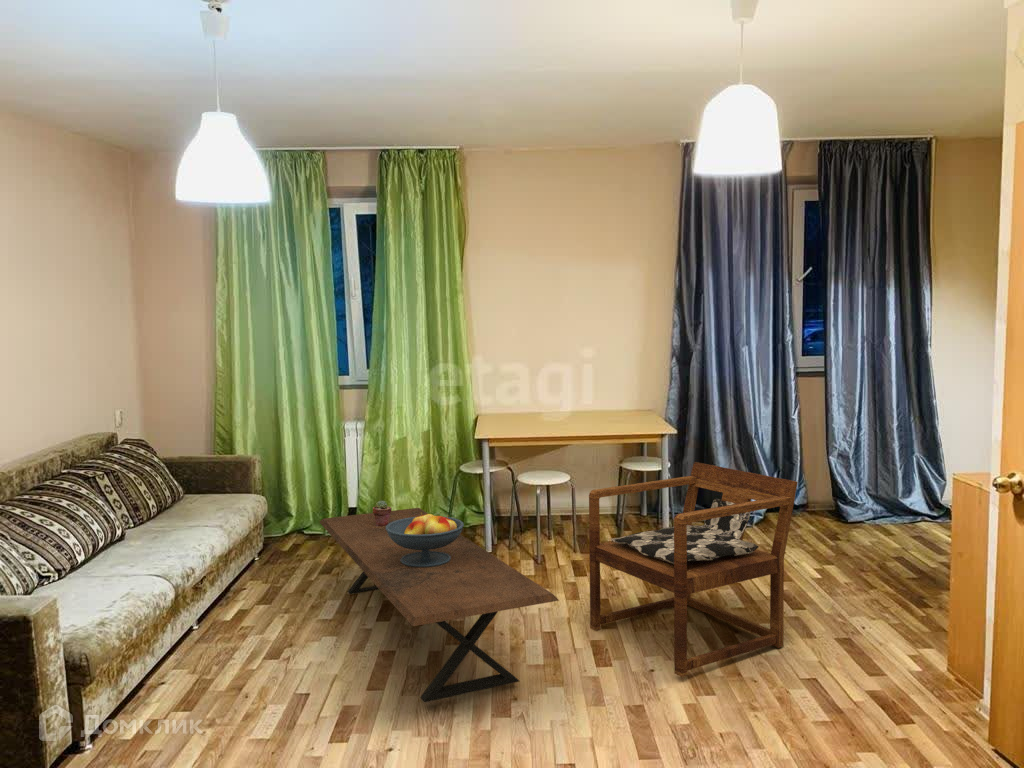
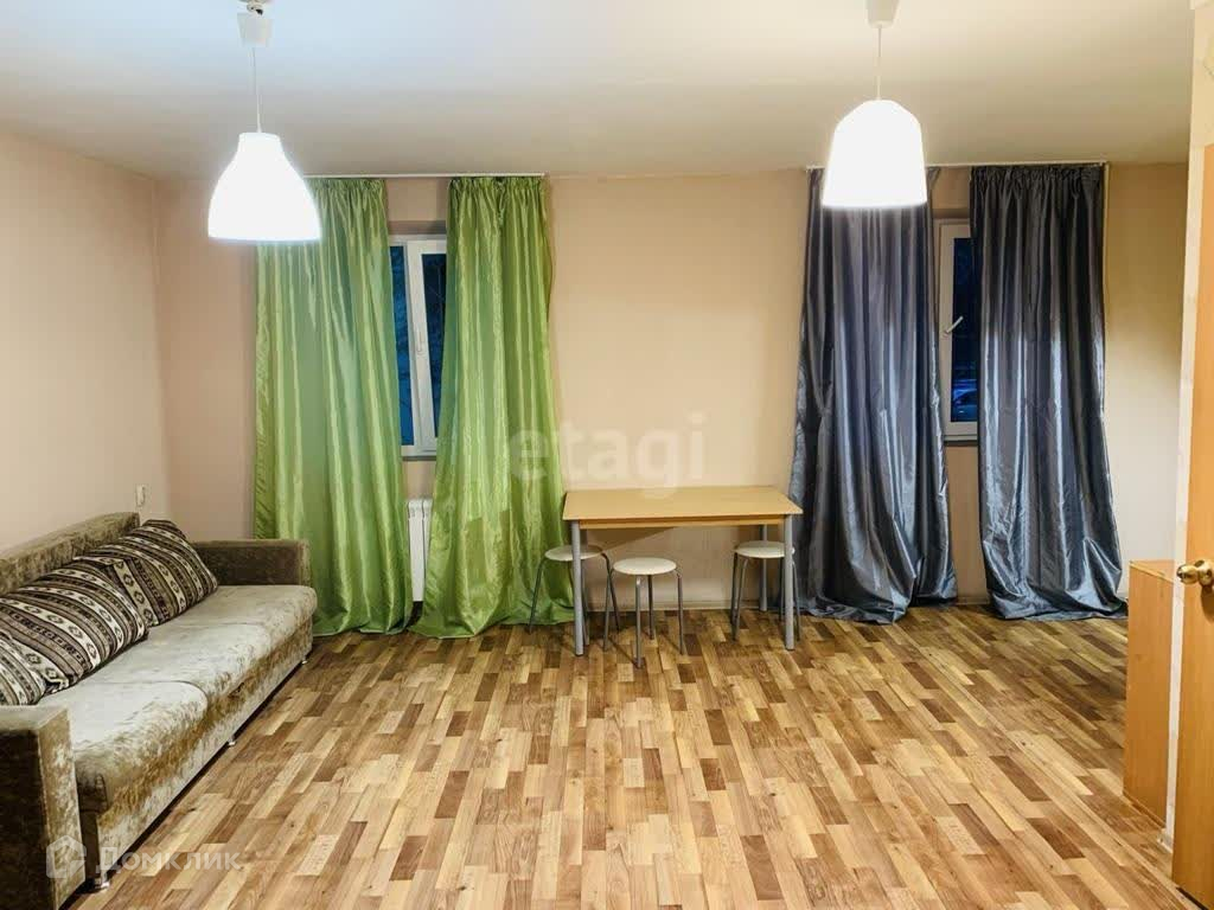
- potted succulent (382, 512)
- armchair (690, 557)
- fruit bowl (425, 535)
- coffee table (418, 590)
